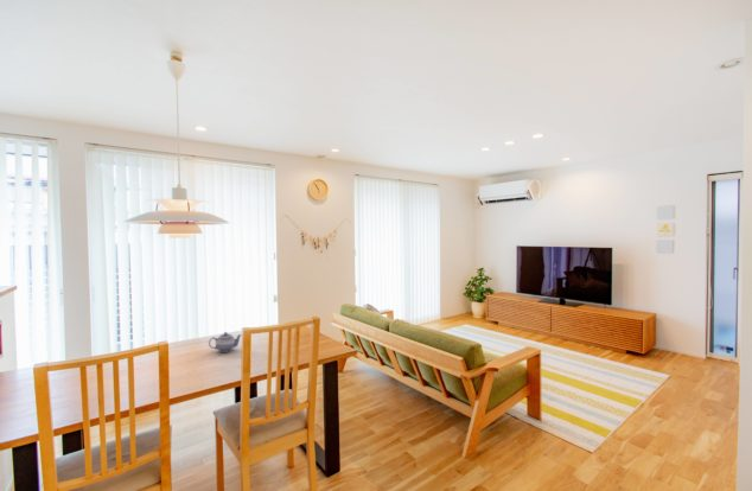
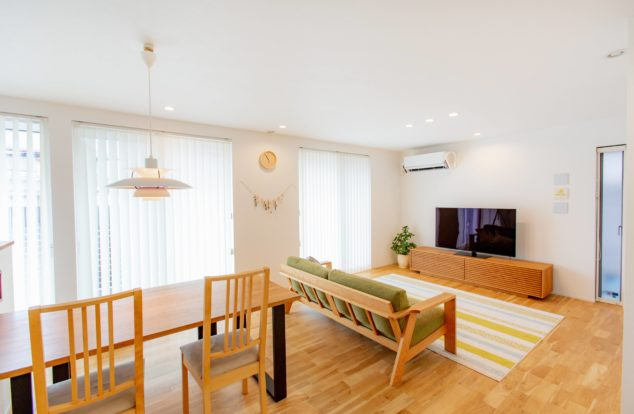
- teapot (225, 340)
